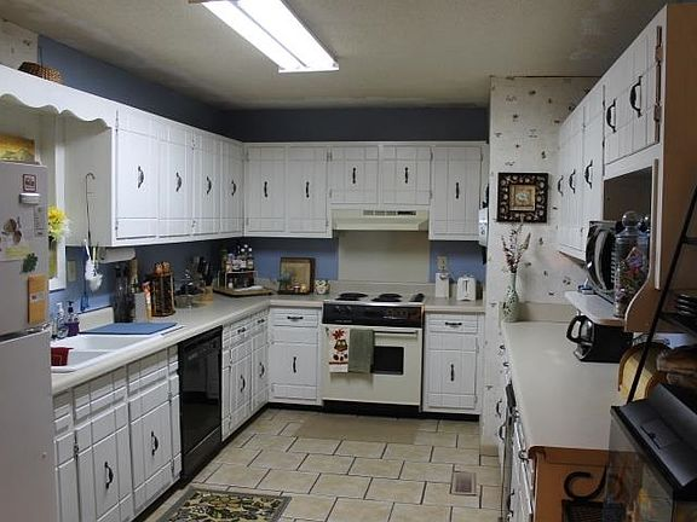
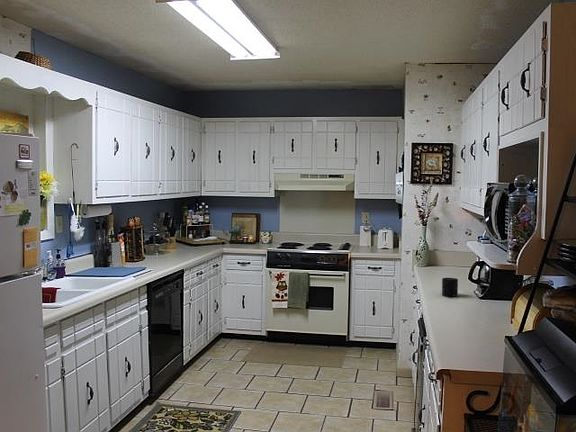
+ mug (448, 287)
